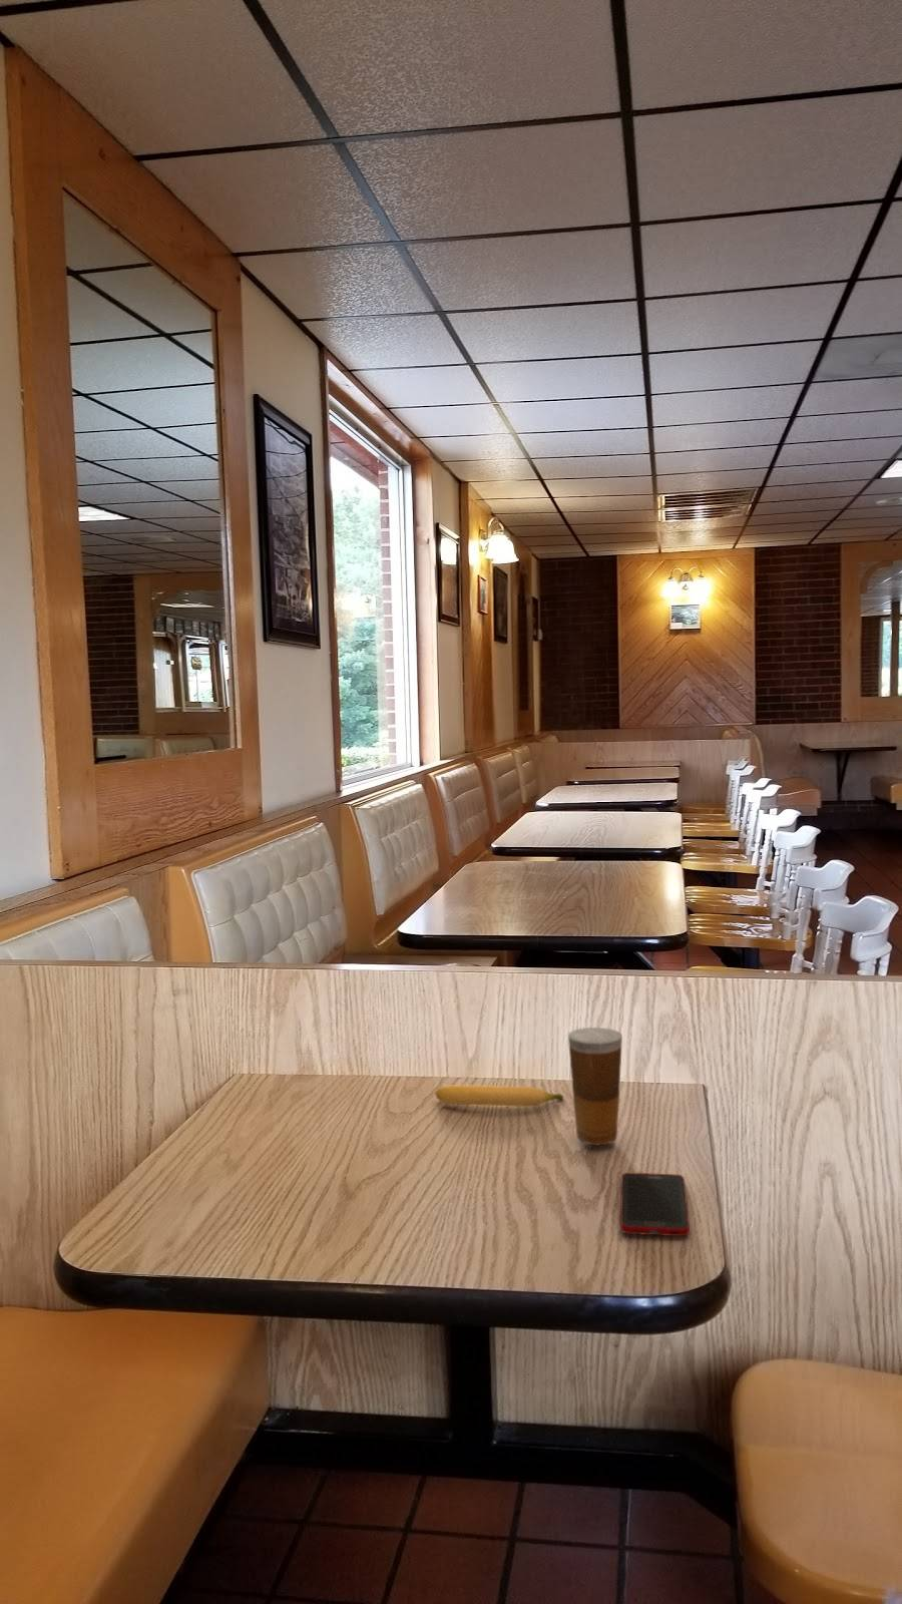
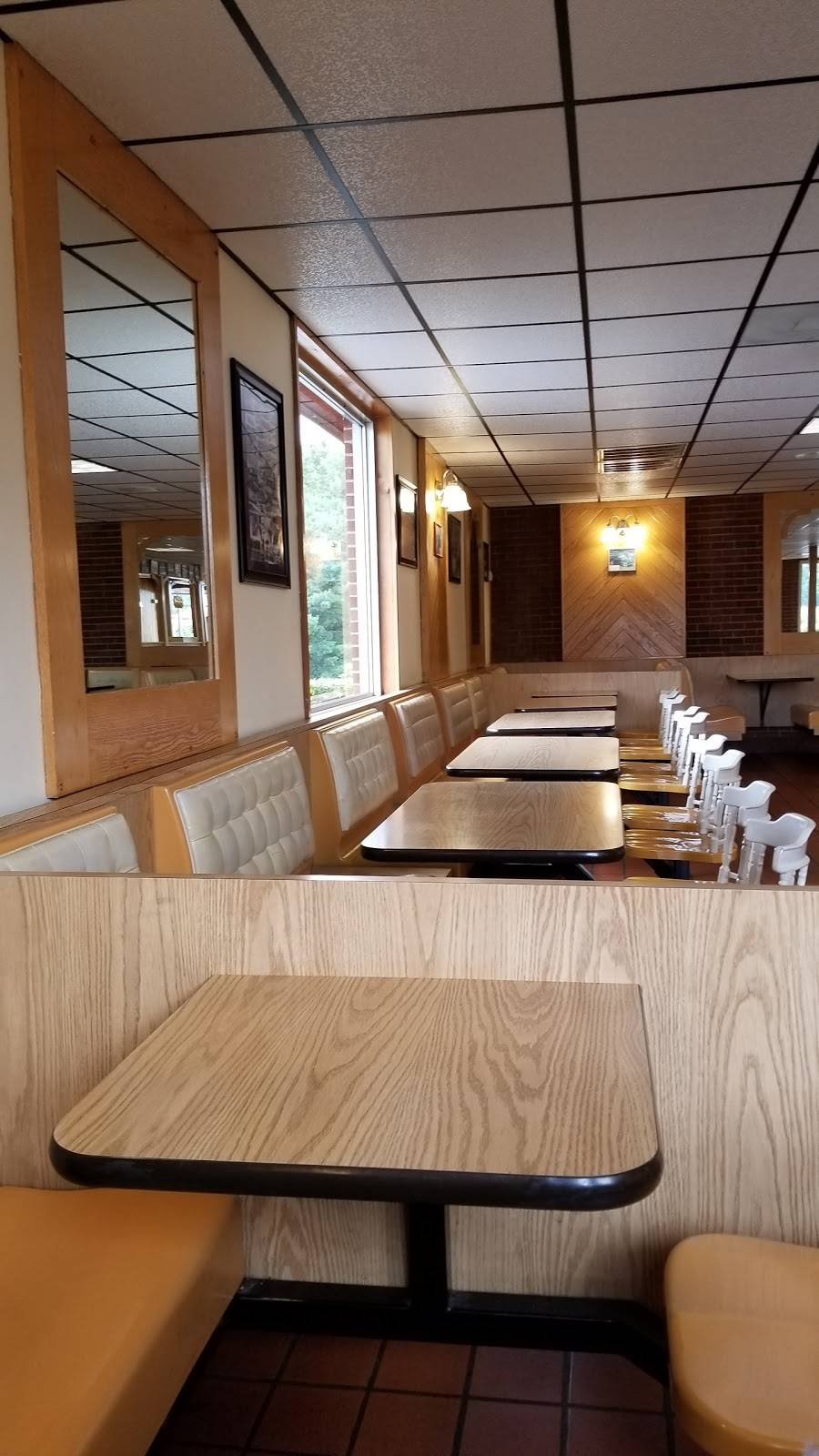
- cell phone (653, 1203)
- beverage cup (596, 1087)
- banana (496, 1092)
